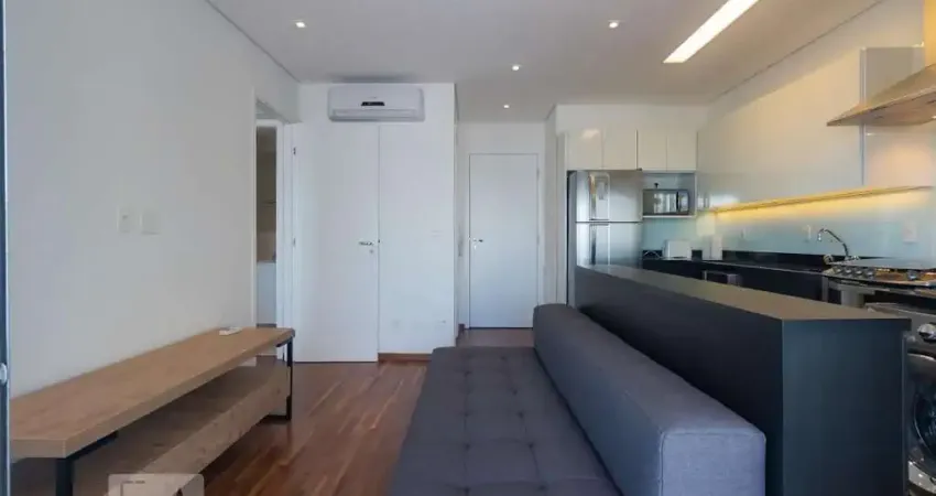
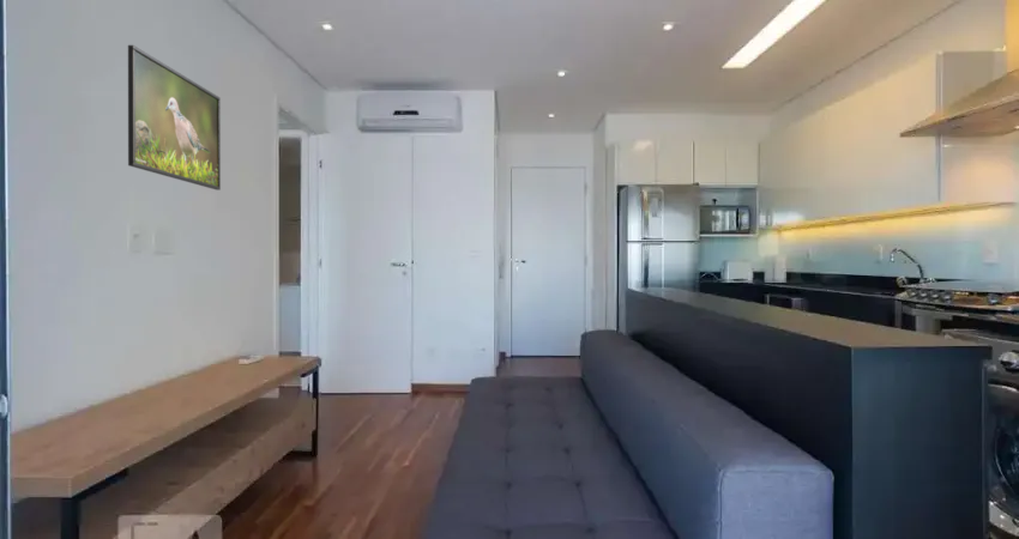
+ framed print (180, 127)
